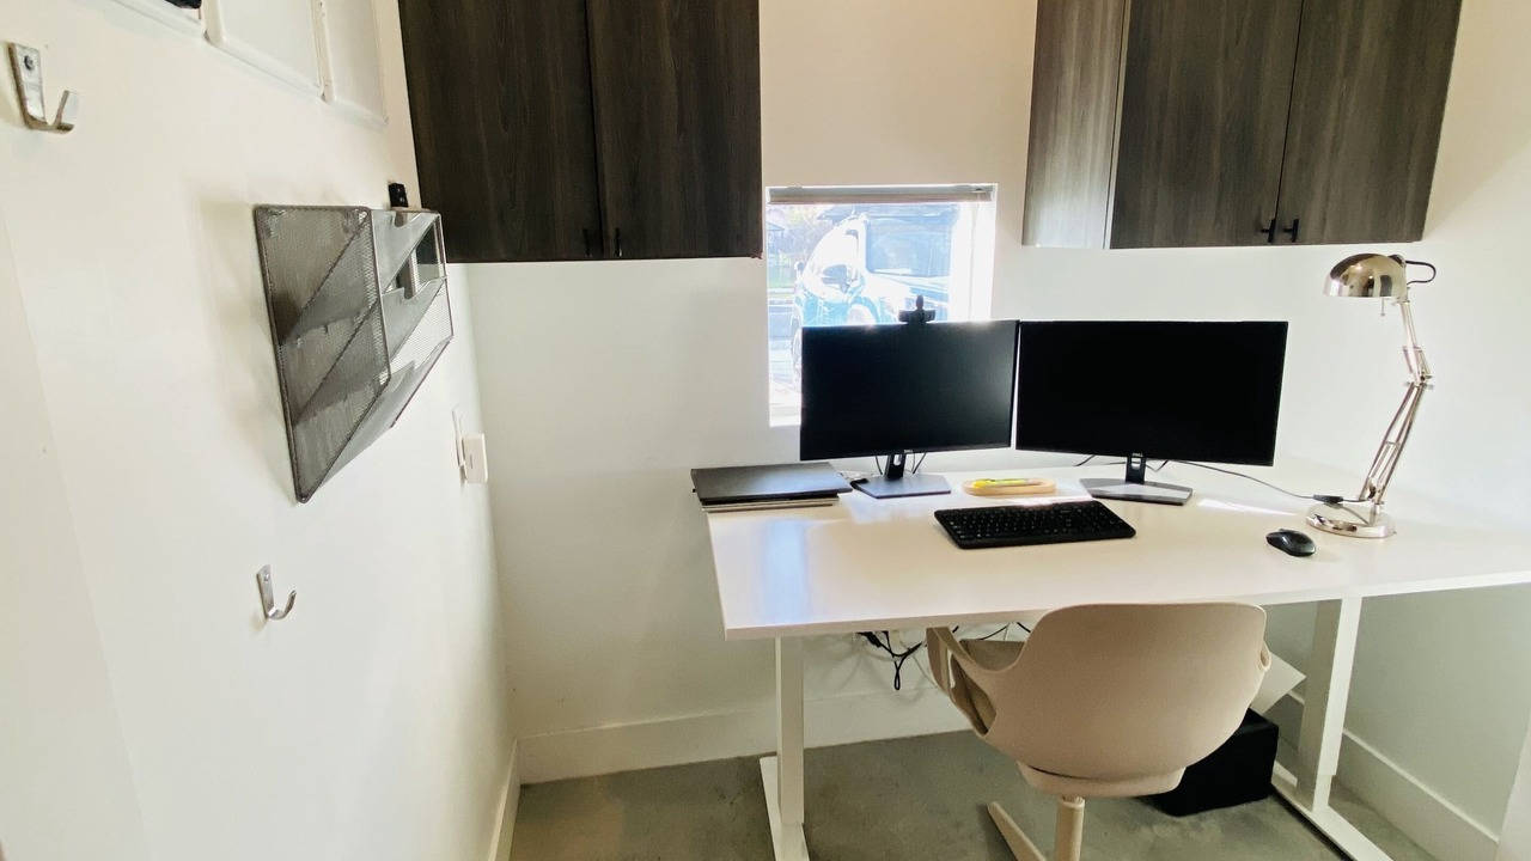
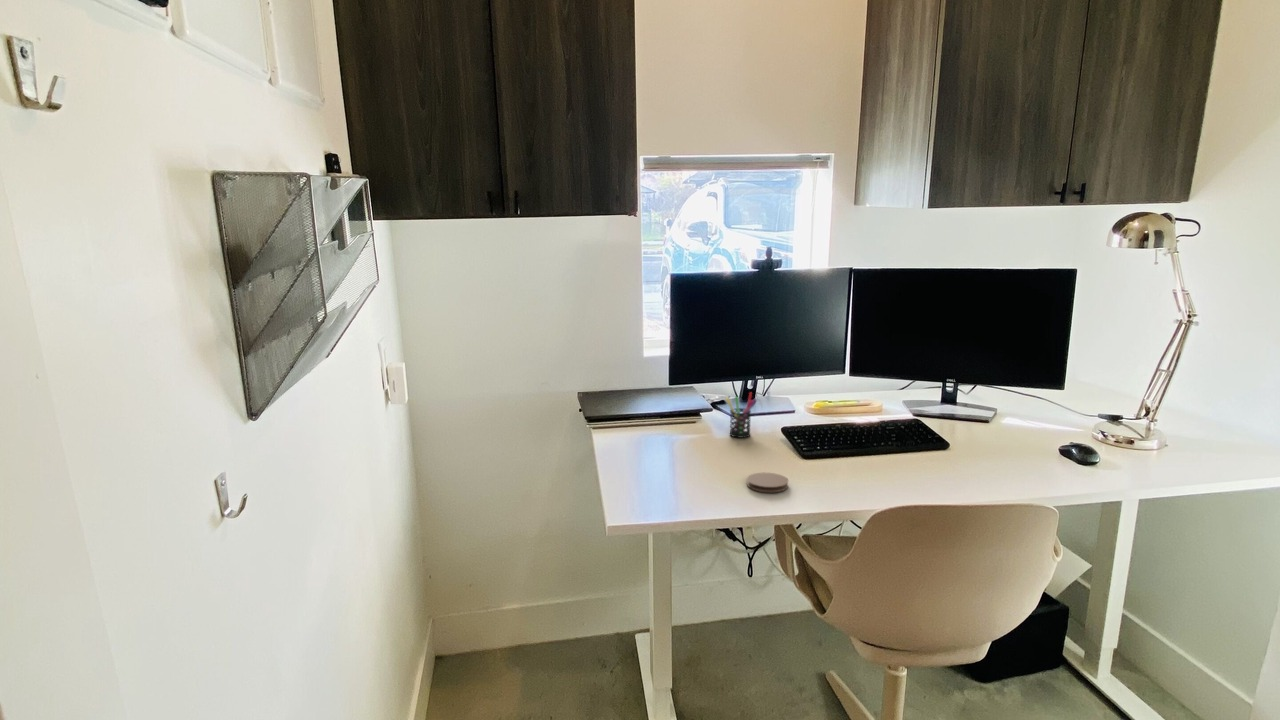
+ coaster (767, 482)
+ pen holder (740, 413)
